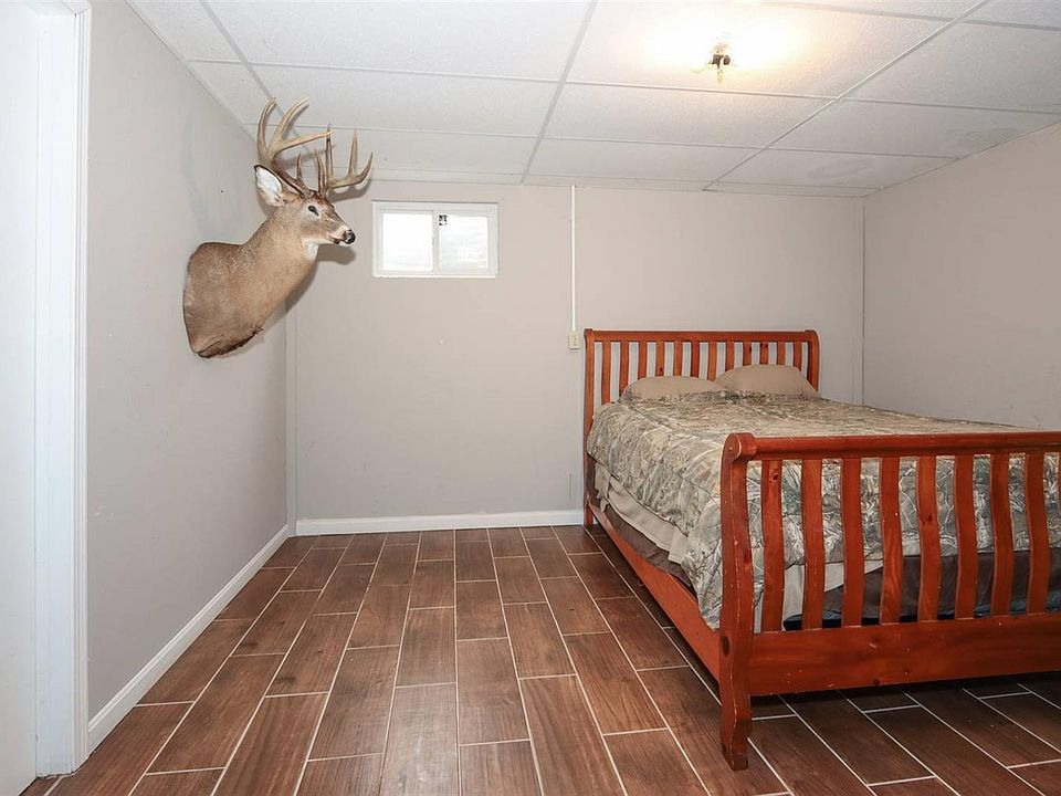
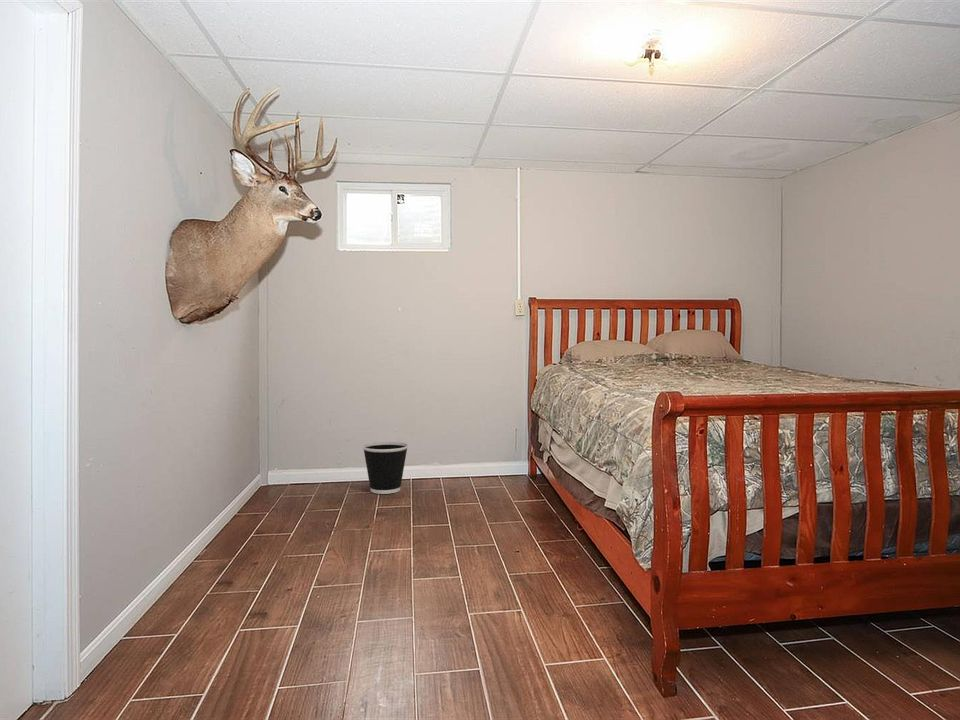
+ wastebasket (385, 467)
